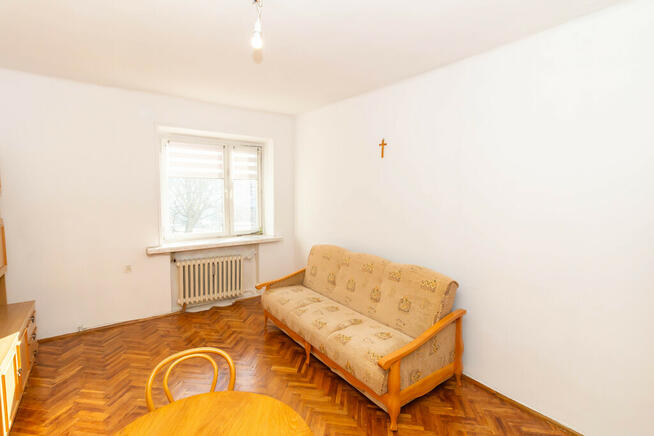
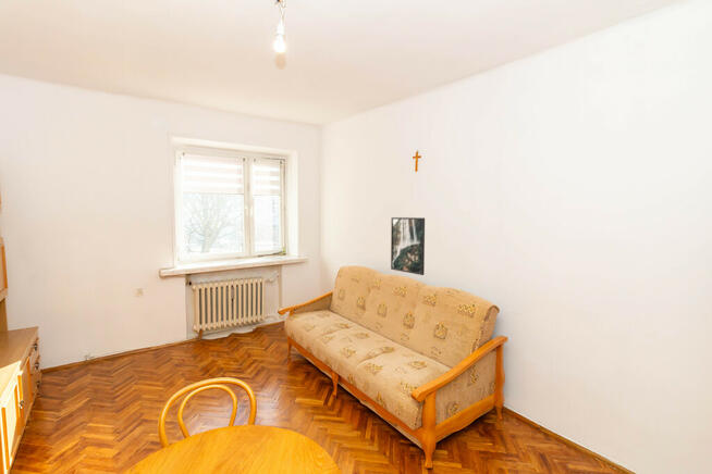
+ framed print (406, 245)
